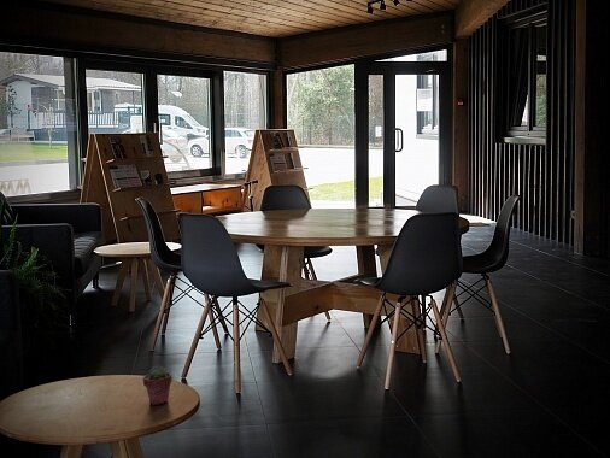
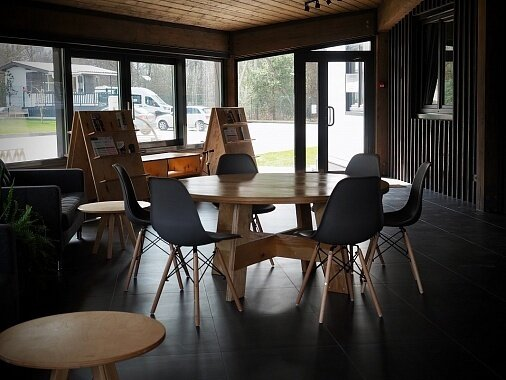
- potted succulent (157, 383)
